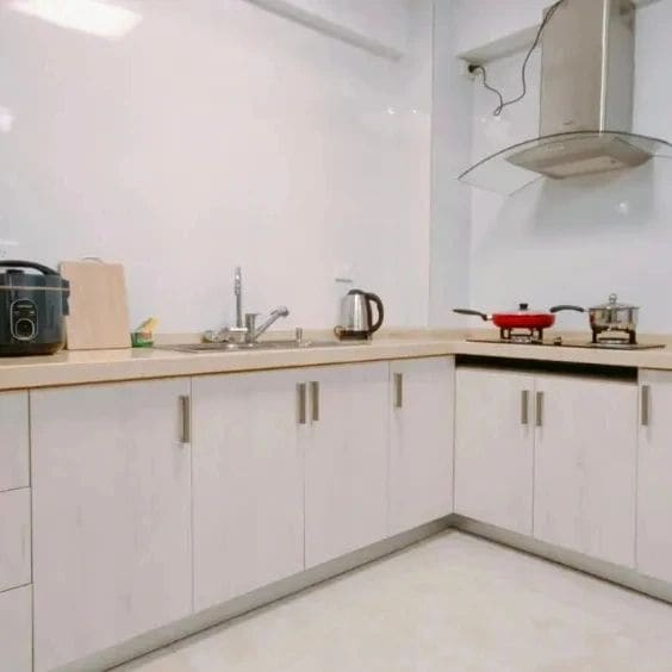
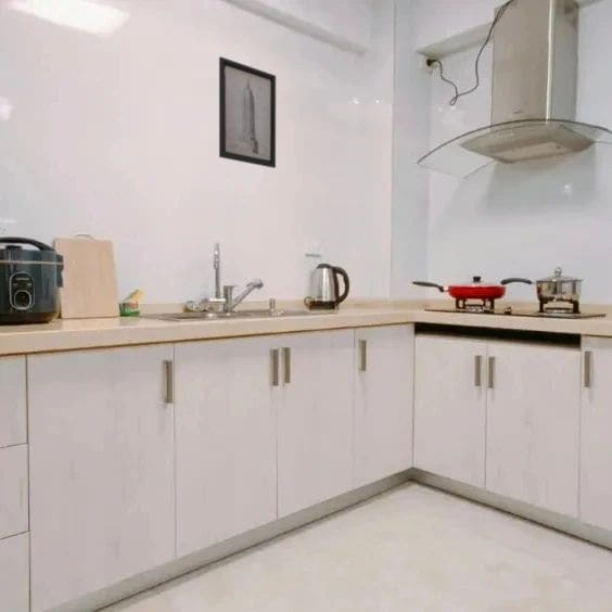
+ wall art (248, 114)
